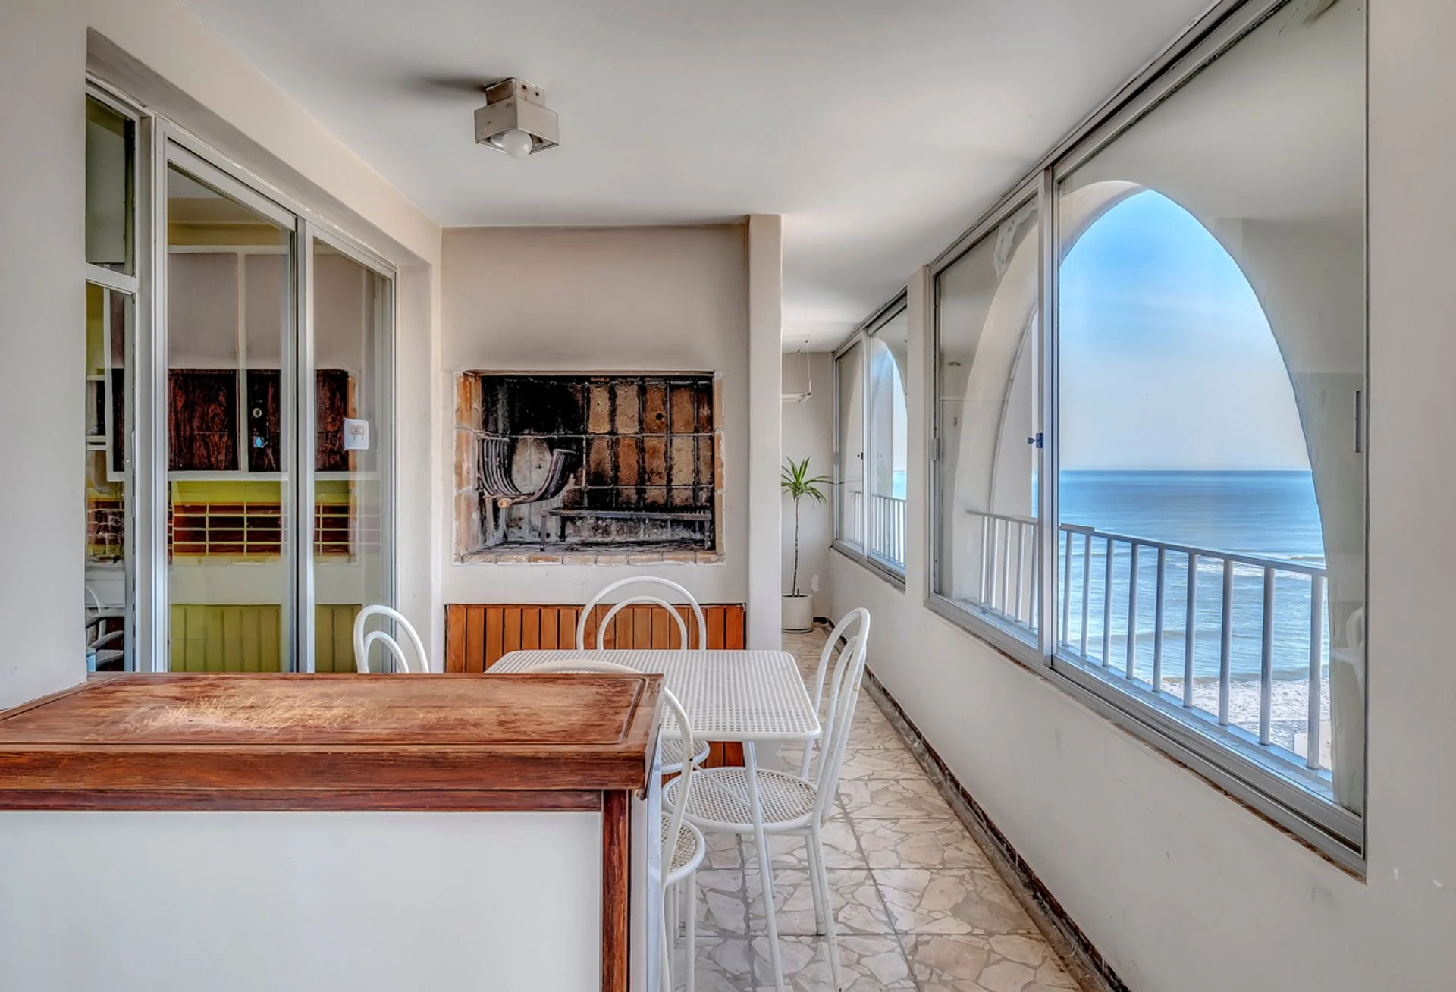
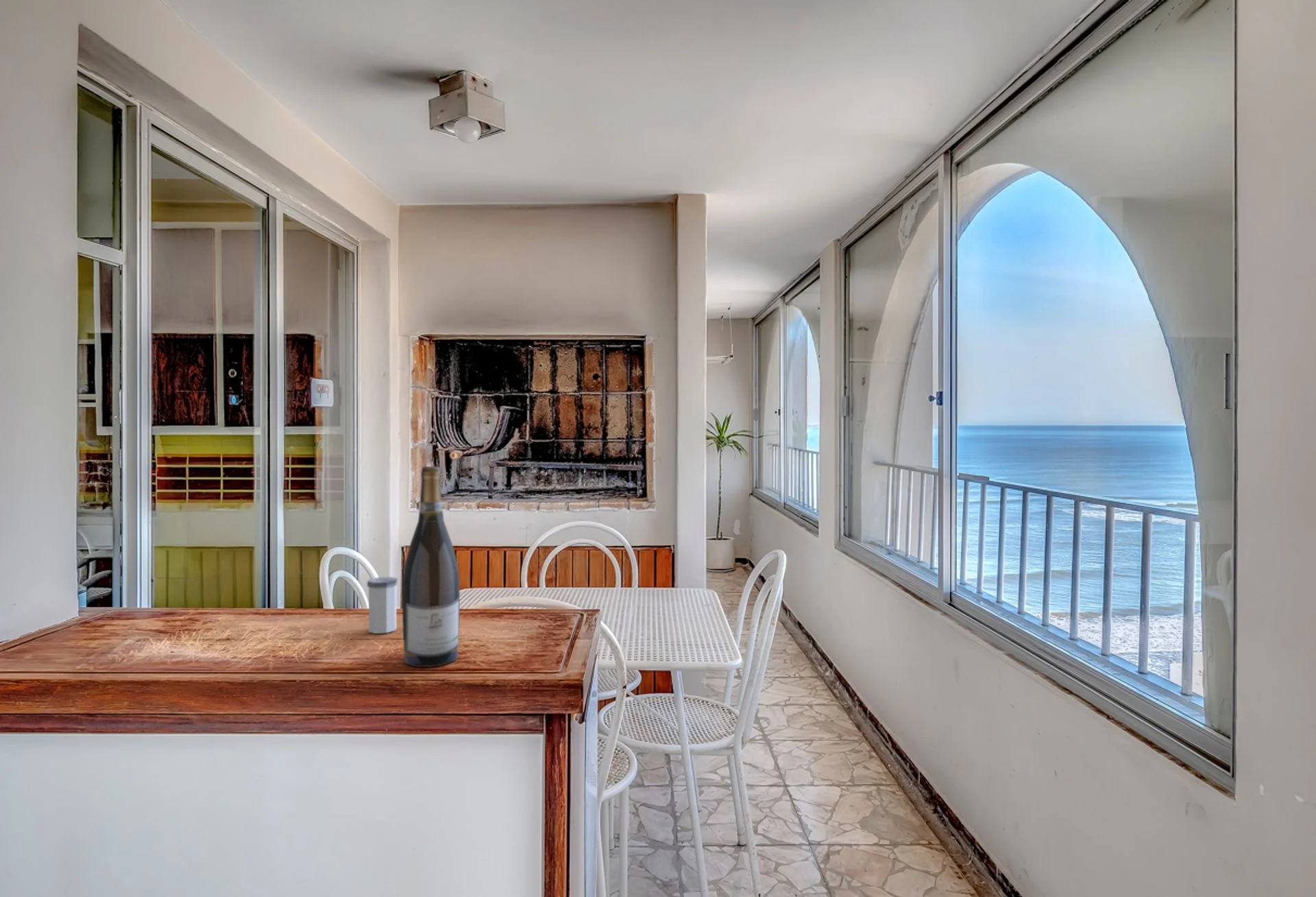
+ salt shaker (382, 604)
+ wine bottle (431, 563)
